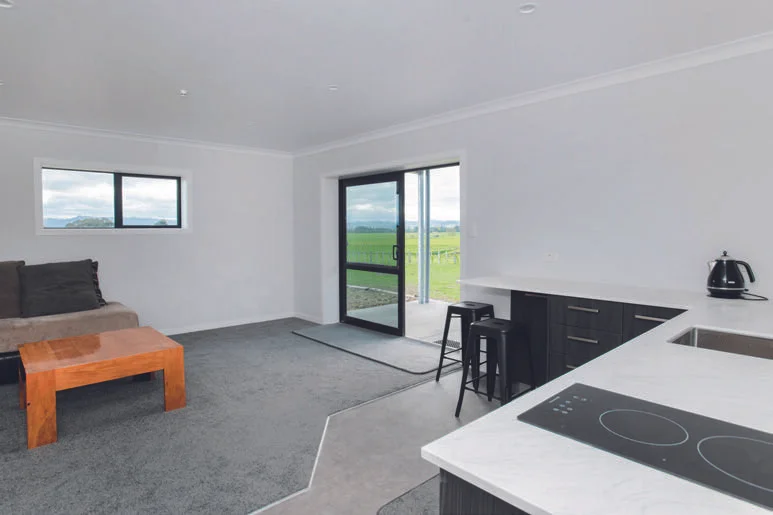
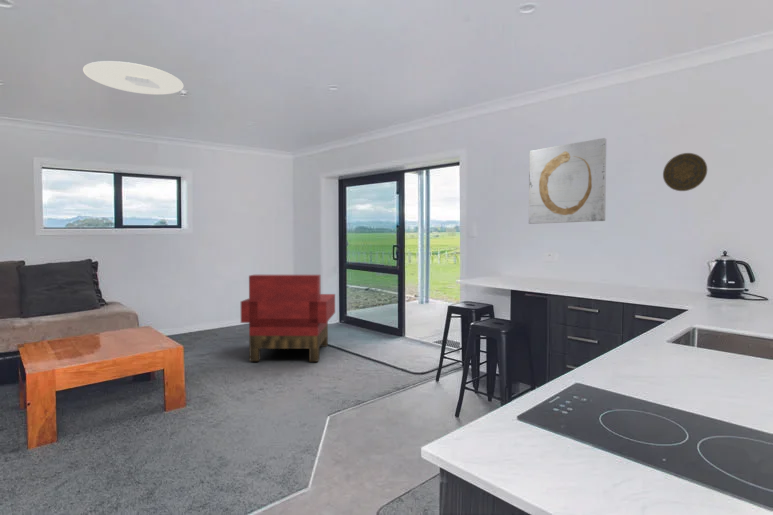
+ wall art (565, 183)
+ ceiling light (135, 75)
+ decorative plate (684, 171)
+ armchair (291, 313)
